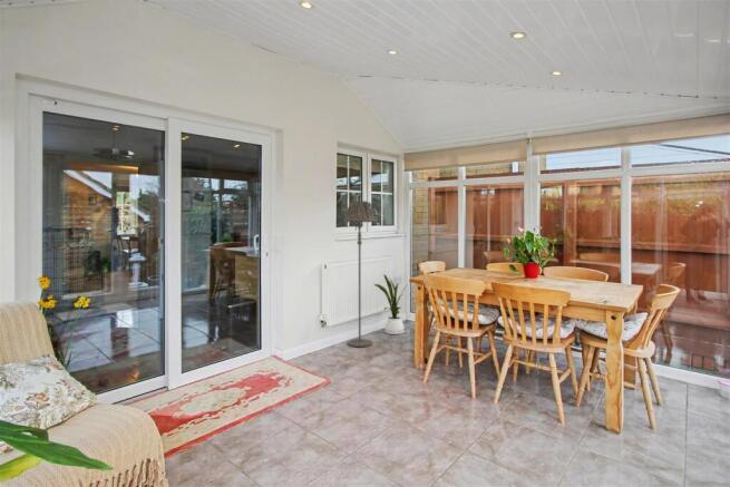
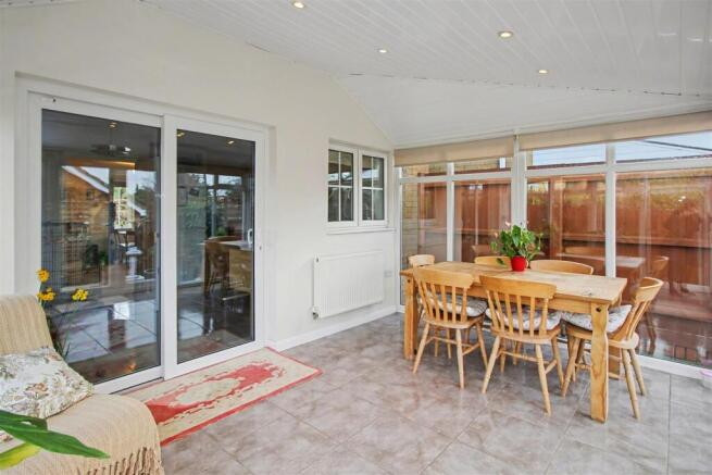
- floor lamp (359, 272)
- house plant (392, 302)
